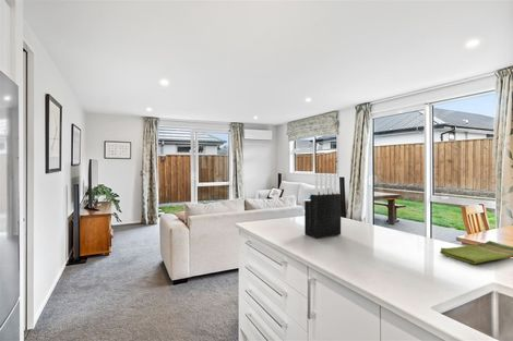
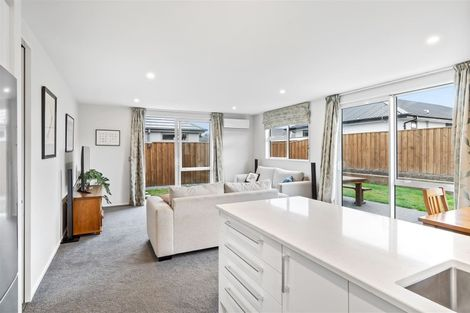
- knife block (321, 204)
- dish towel (482, 251)
